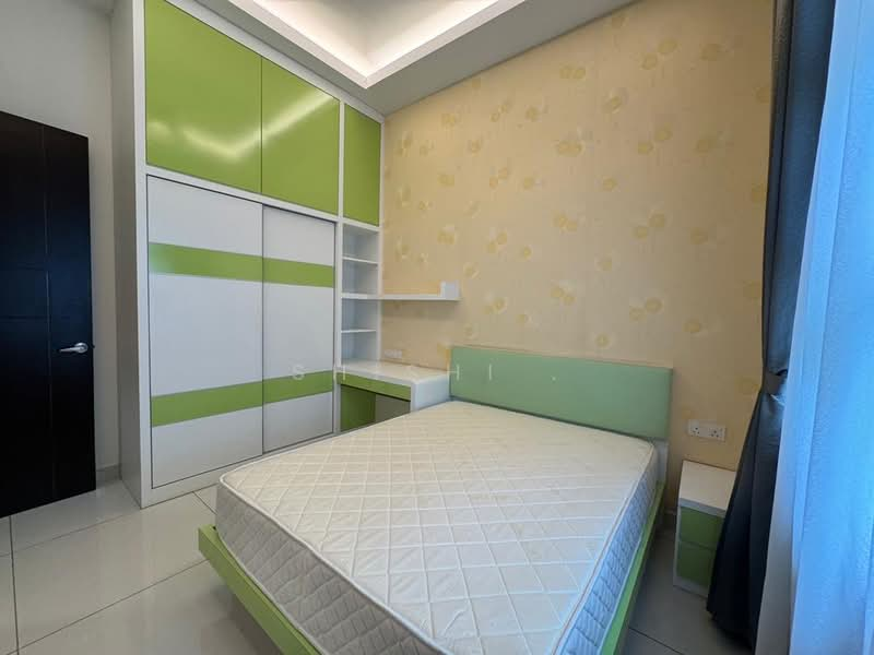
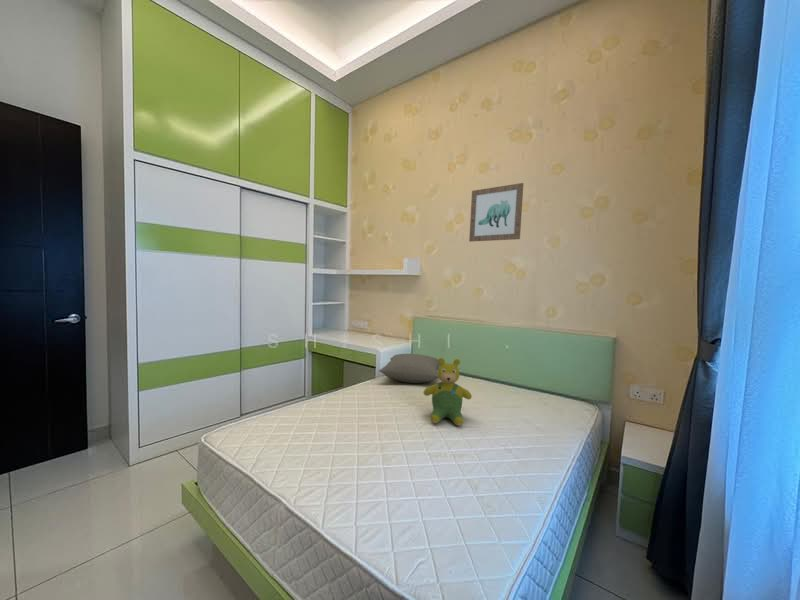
+ wall art (494, 213)
+ pillow (412, 367)
+ teddy bear (447, 389)
